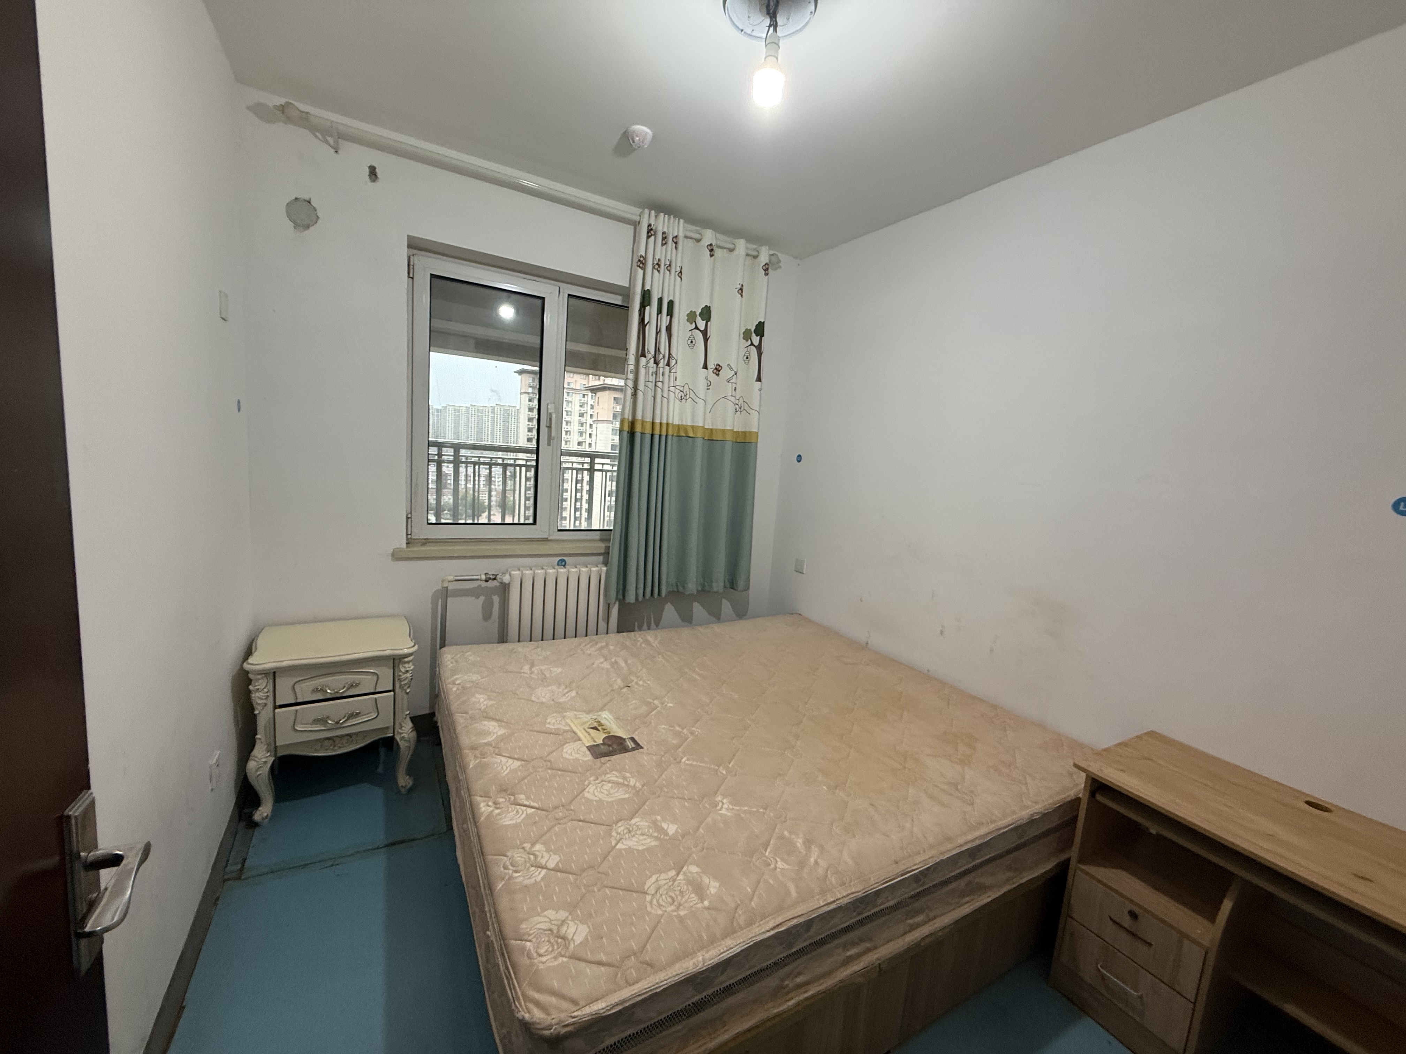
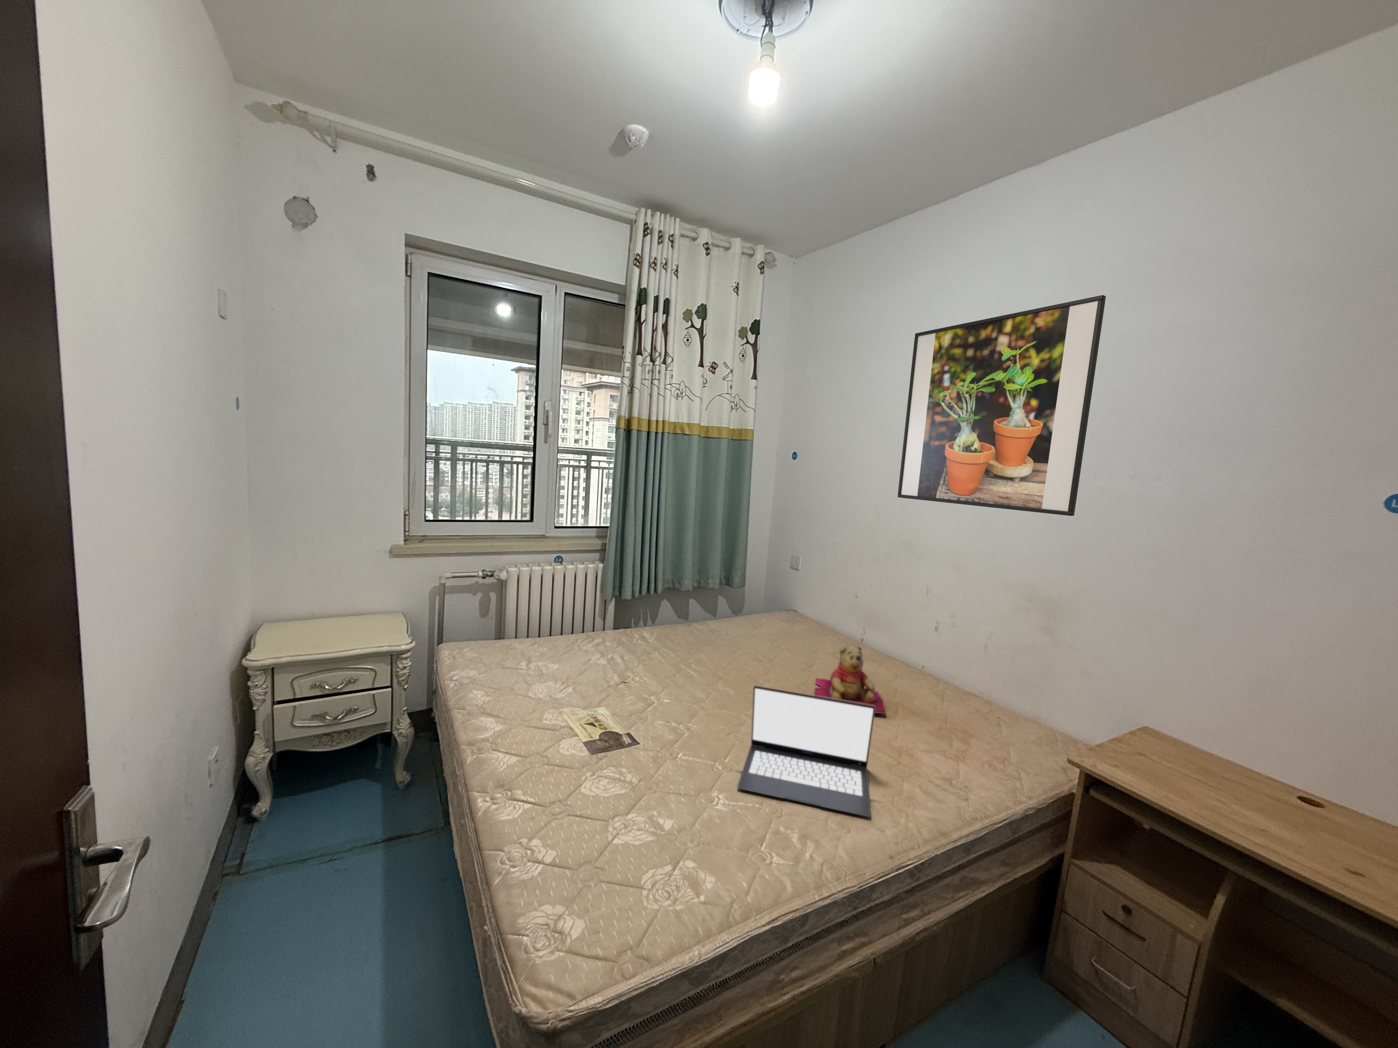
+ teddy bear (849, 674)
+ laptop (808, 742)
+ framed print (984, 413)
